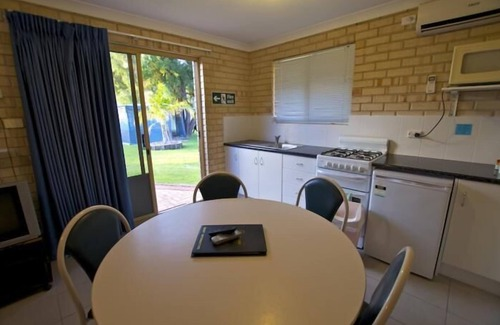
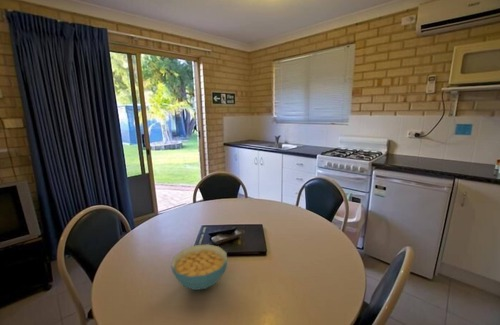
+ cereal bowl (200, 270)
